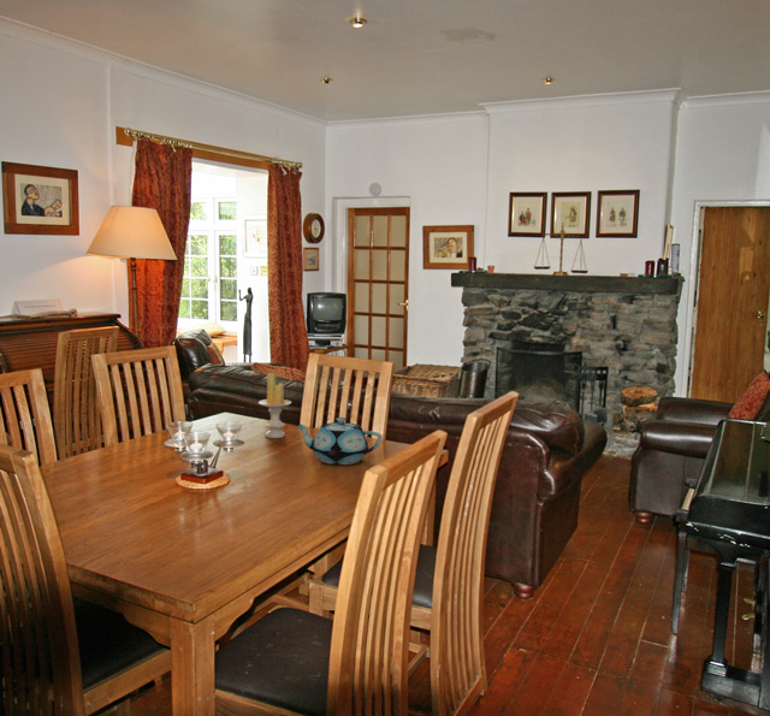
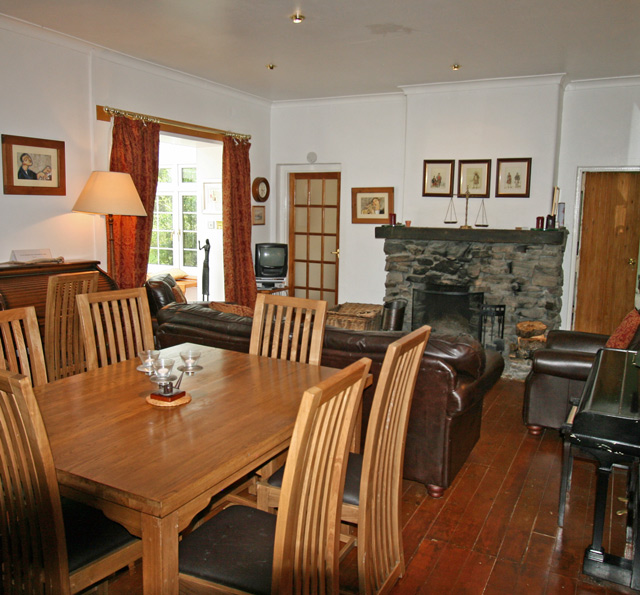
- teapot (337, 438)
- candle (274, 404)
